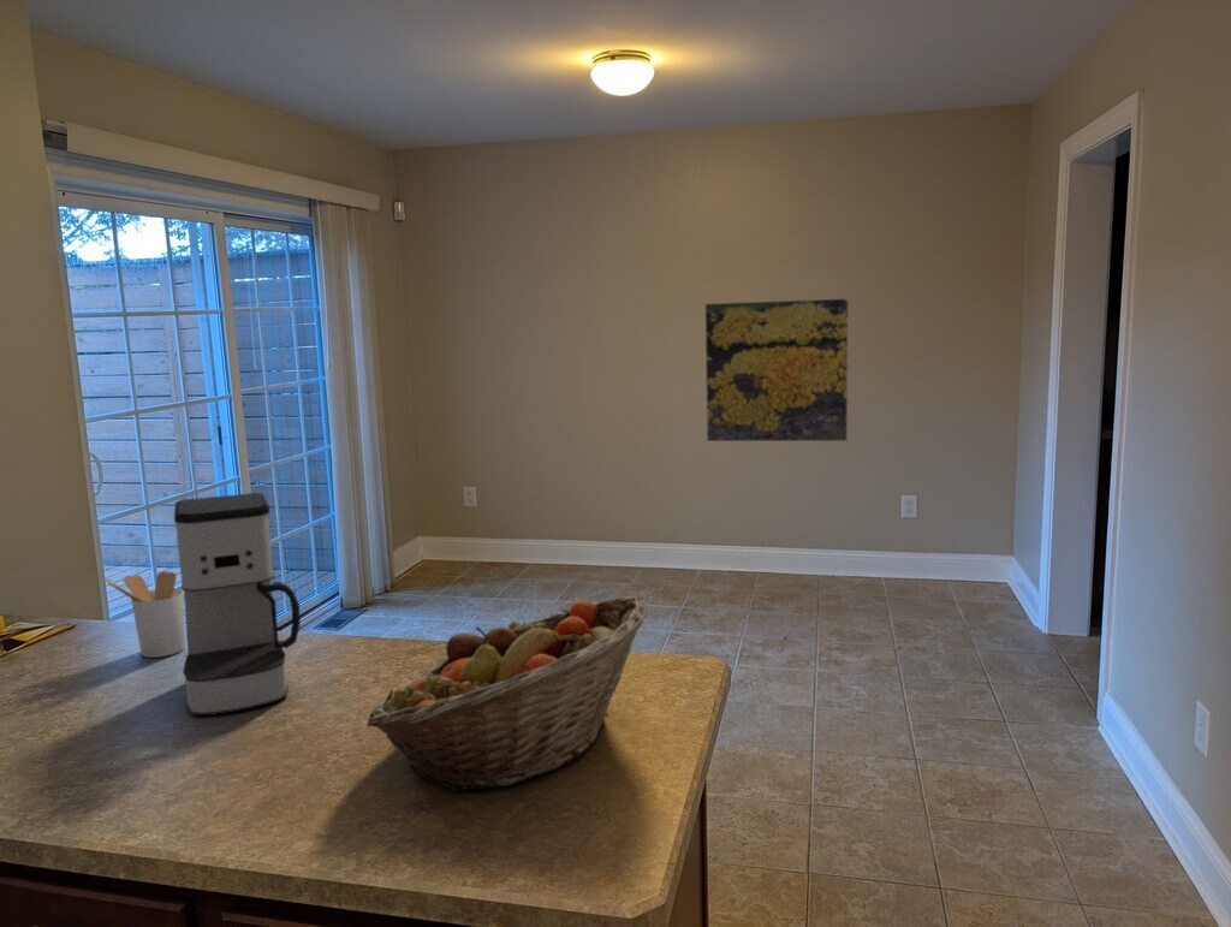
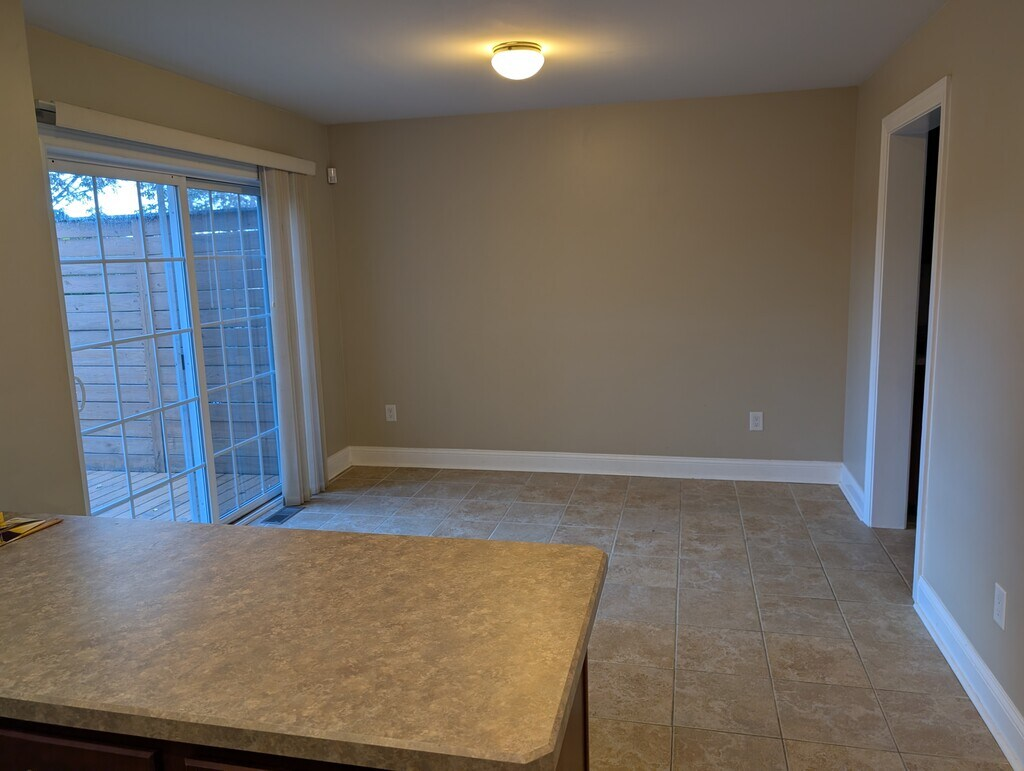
- coffee maker (238, 598)
- fruit basket (518, 677)
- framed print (775, 372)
- utensil holder (145, 612)
